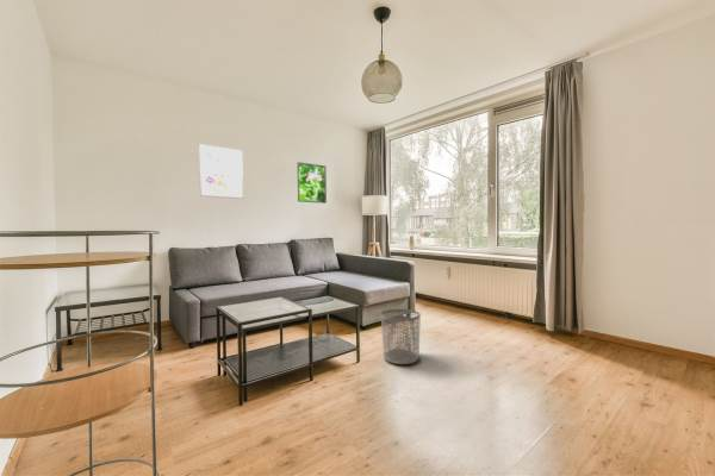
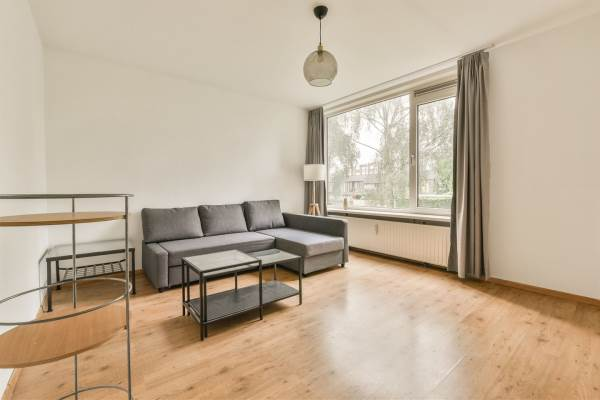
- wall art (222, 173)
- waste bin (400, 336)
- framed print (312, 183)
